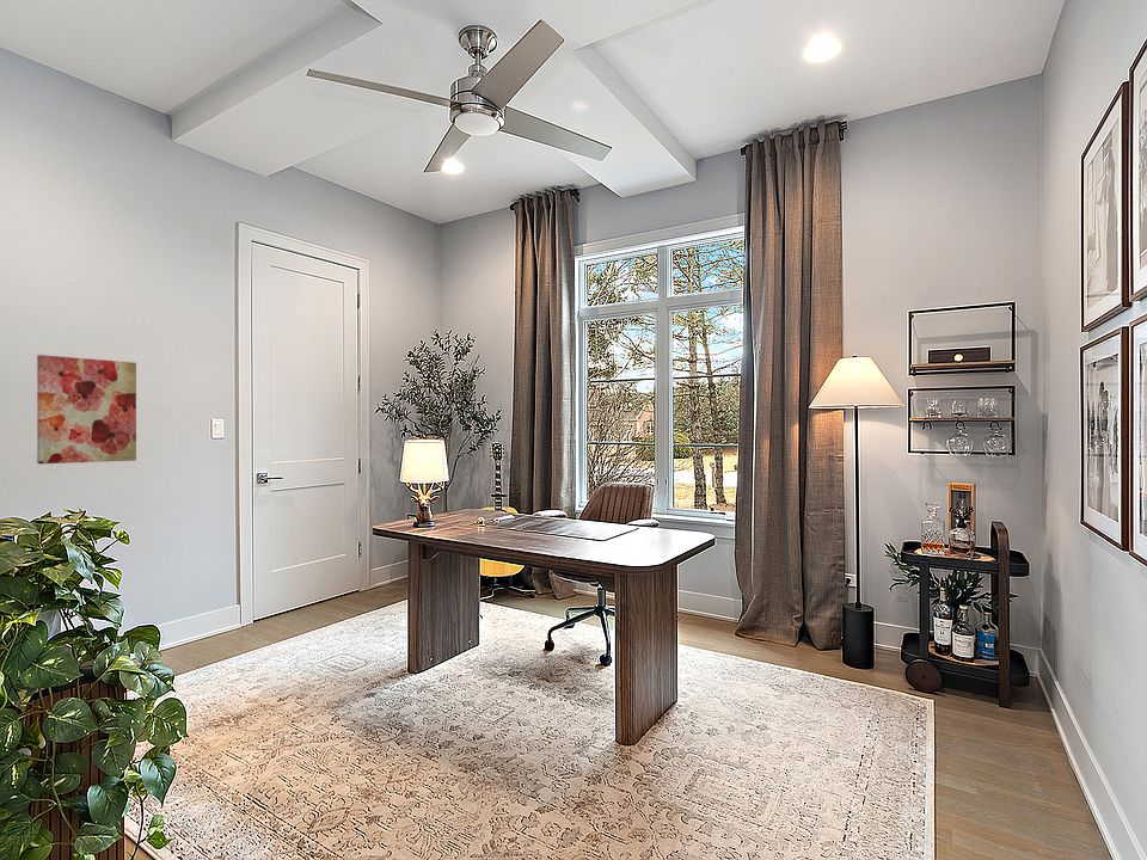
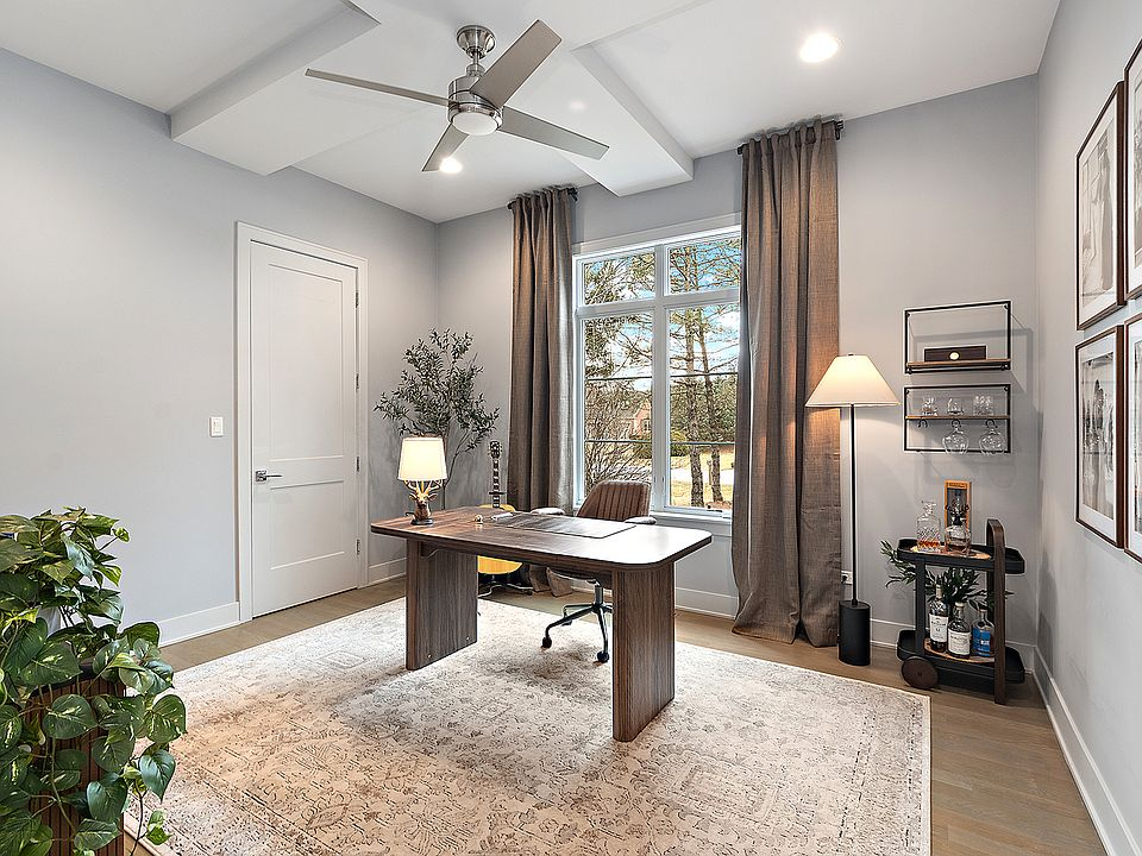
- wall art (88, 410)
